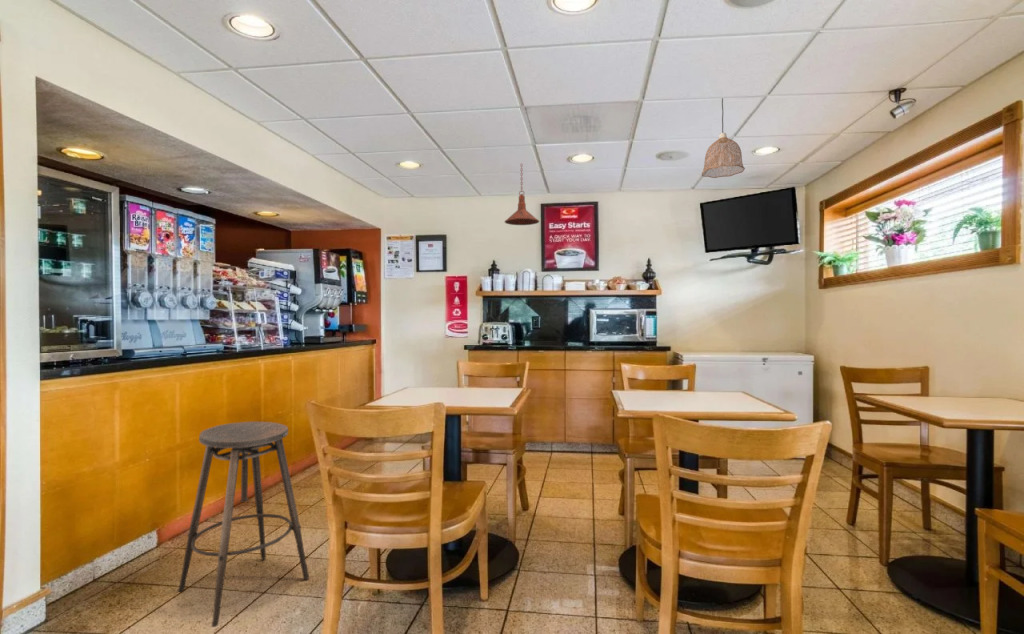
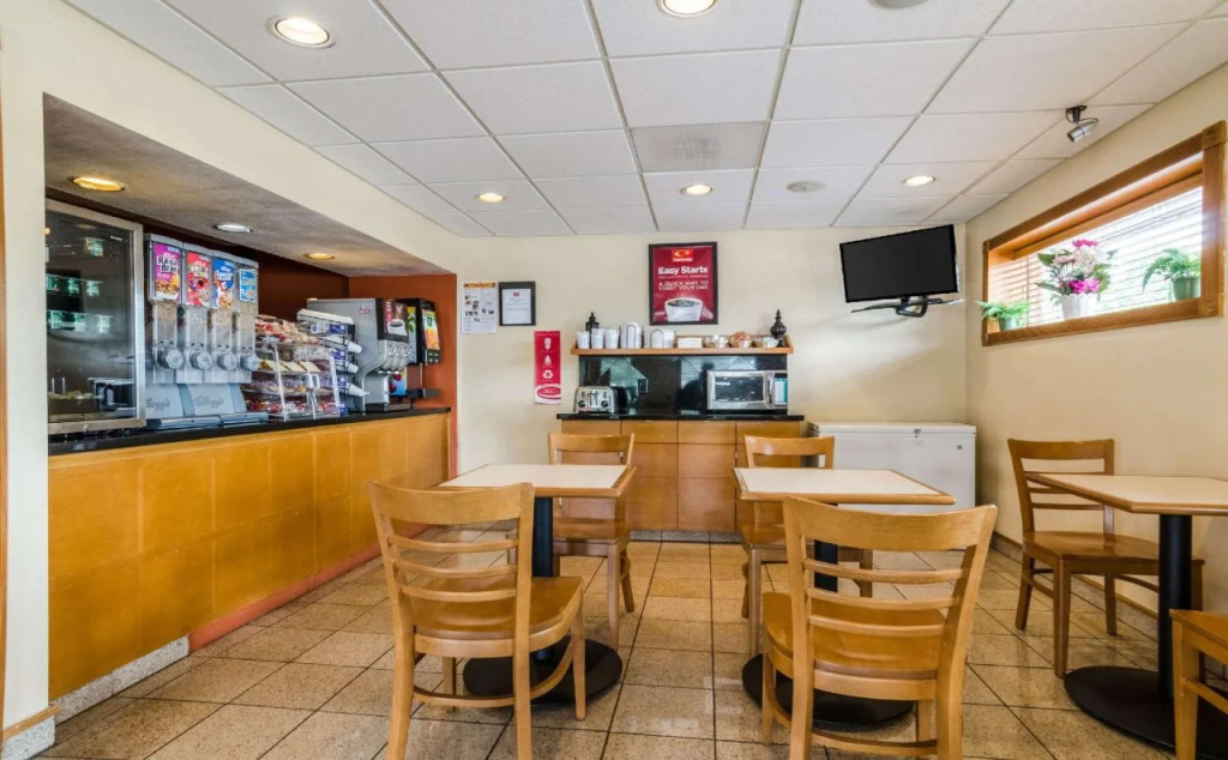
- pendant lamp (722, 135)
- stool (232, 508)
- pendant light (521, 191)
